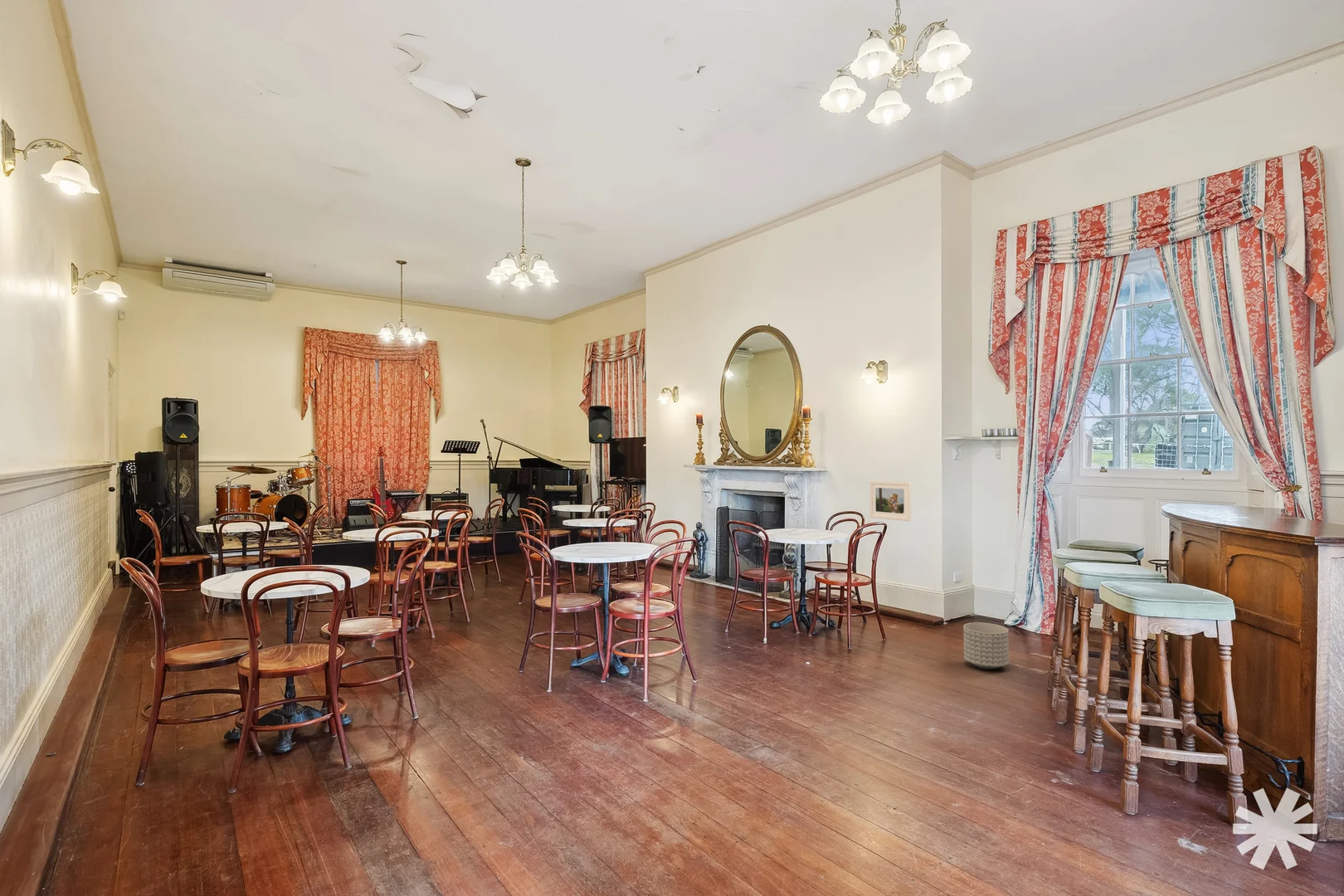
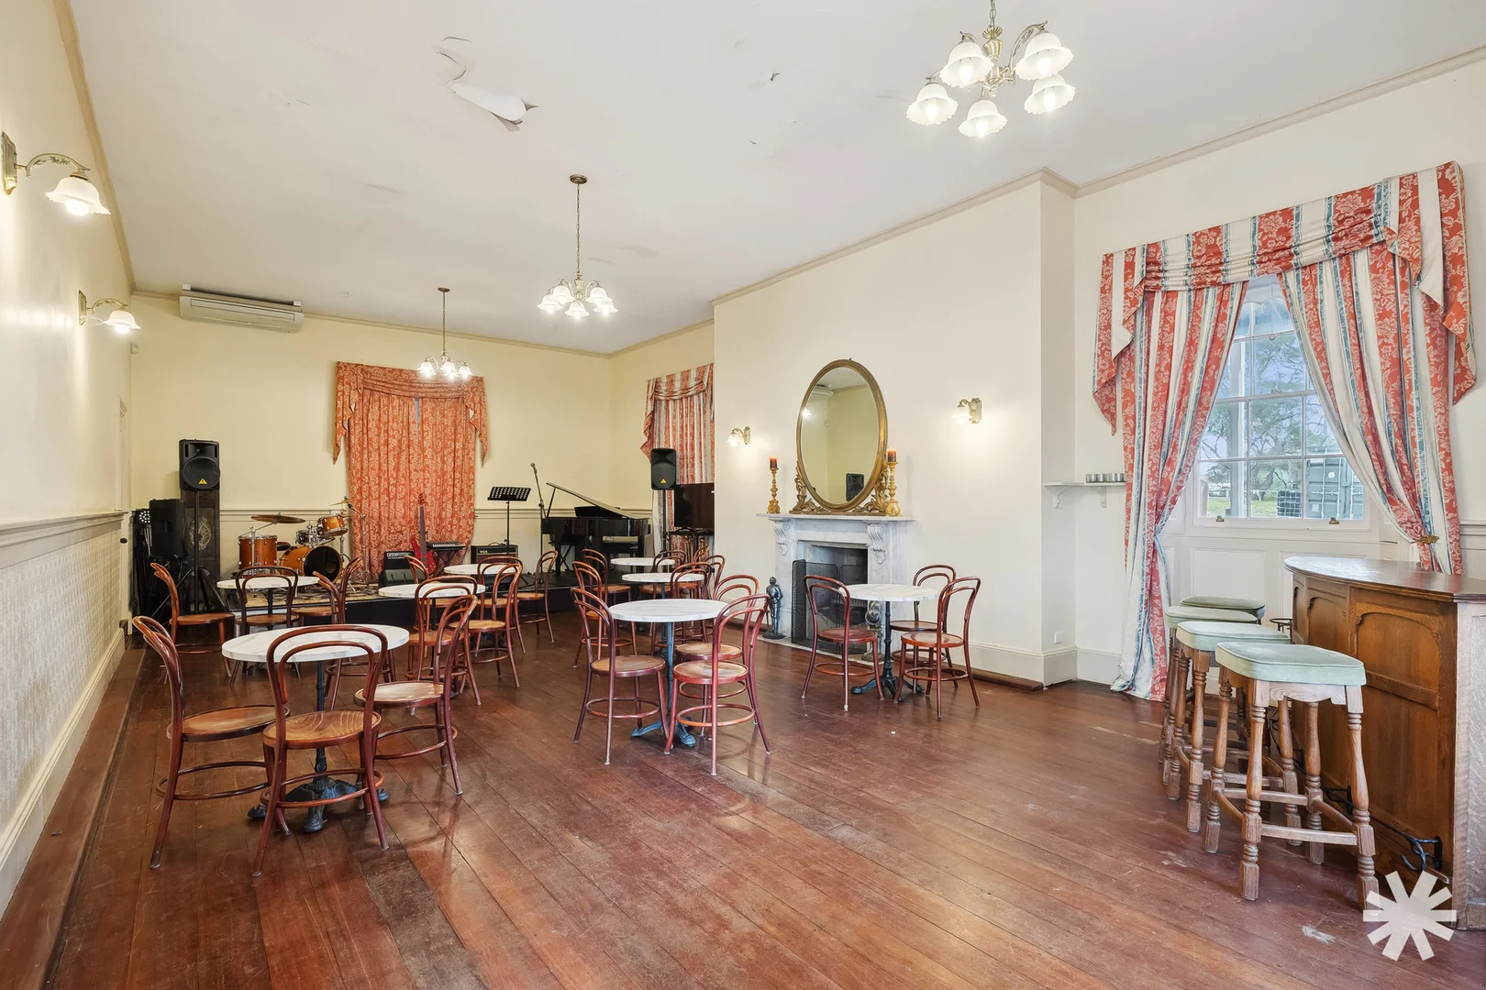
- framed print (889, 500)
- planter (986, 646)
